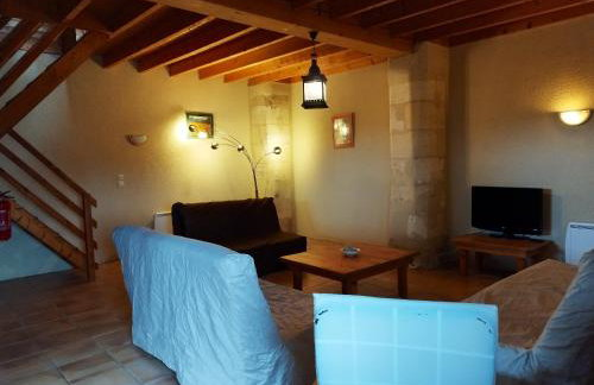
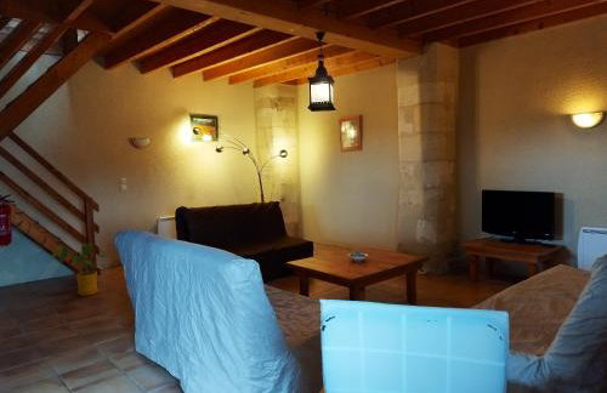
+ house plant (84, 268)
